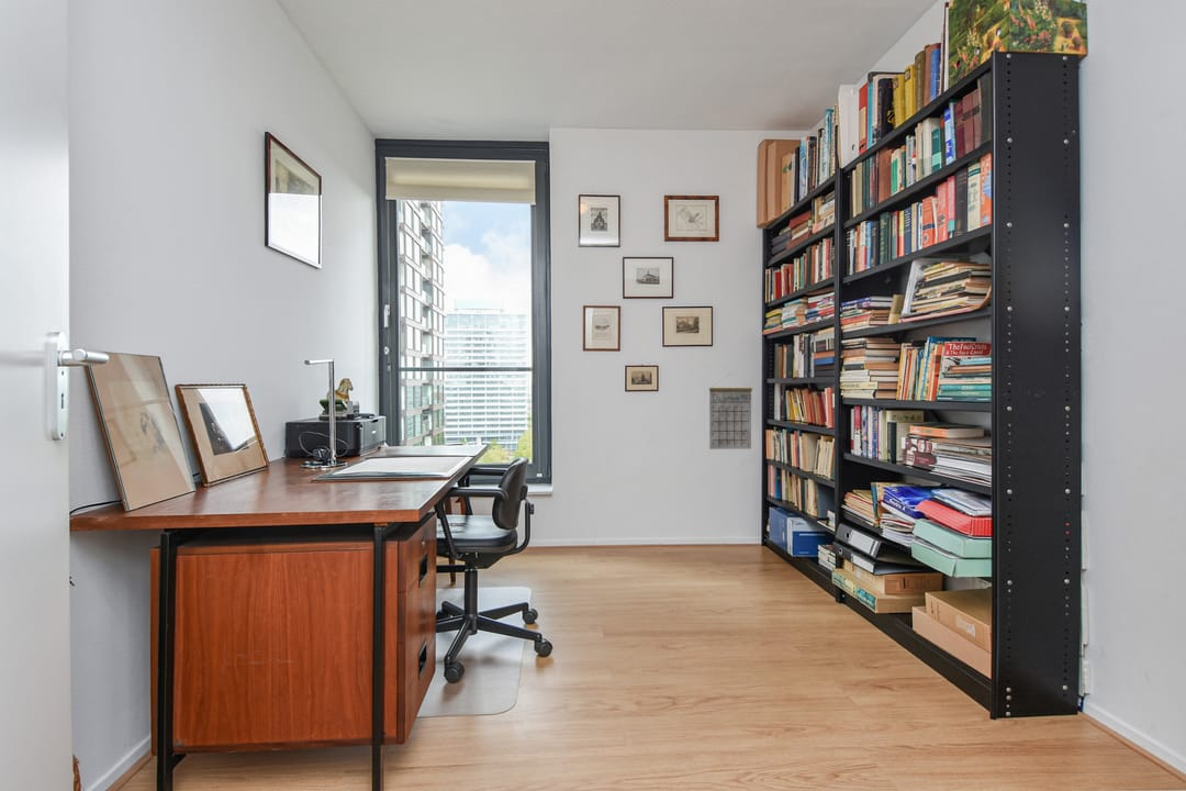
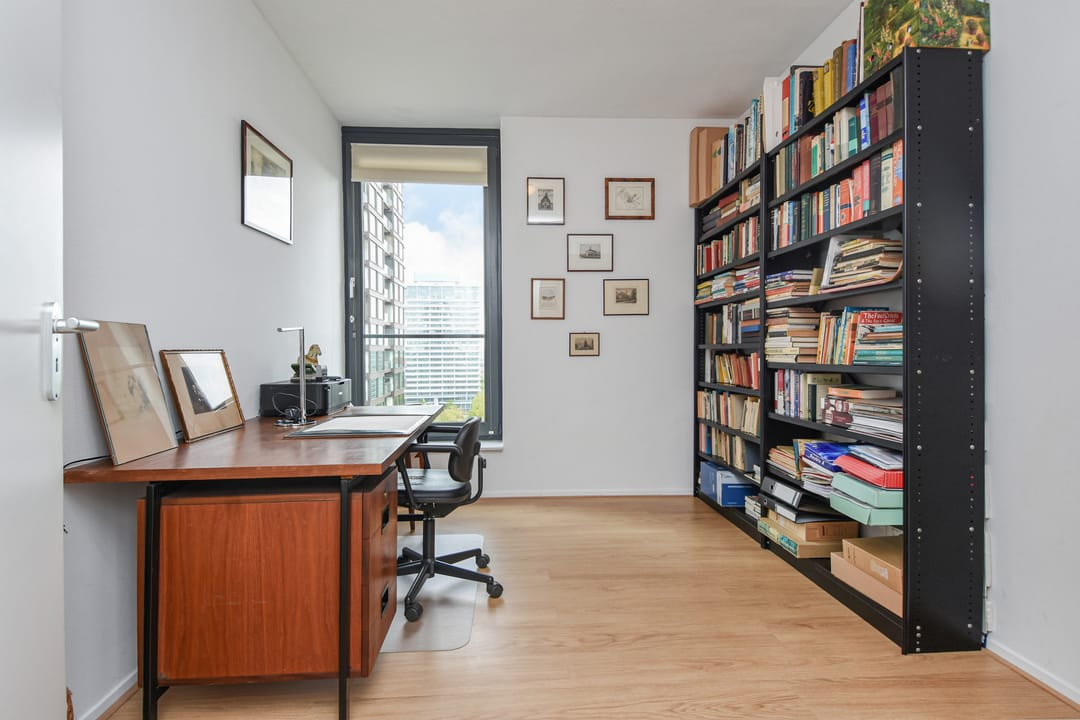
- calendar (730, 411)
